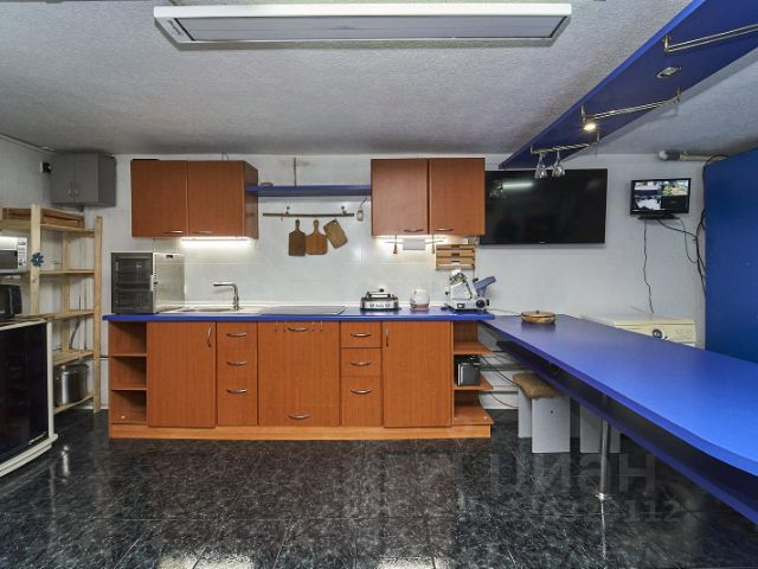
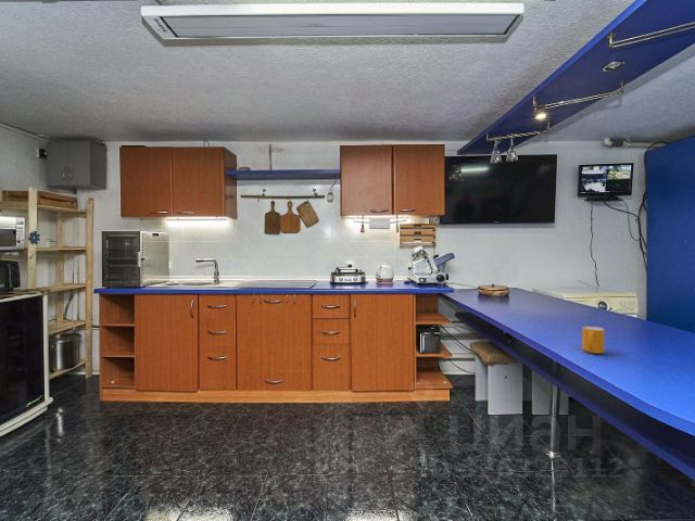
+ mug (592, 341)
